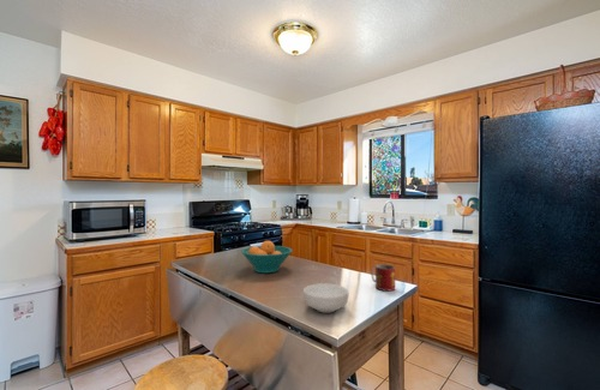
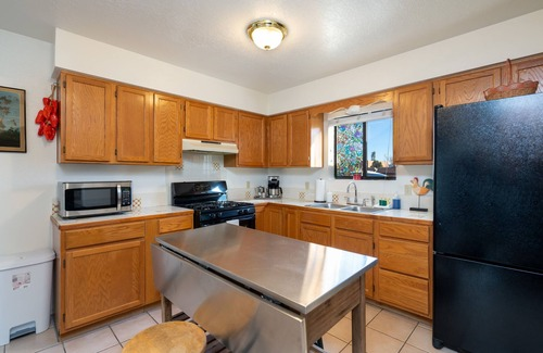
- cereal bowl (325, 299)
- fruit bowl (266, 254)
- mug (382, 276)
